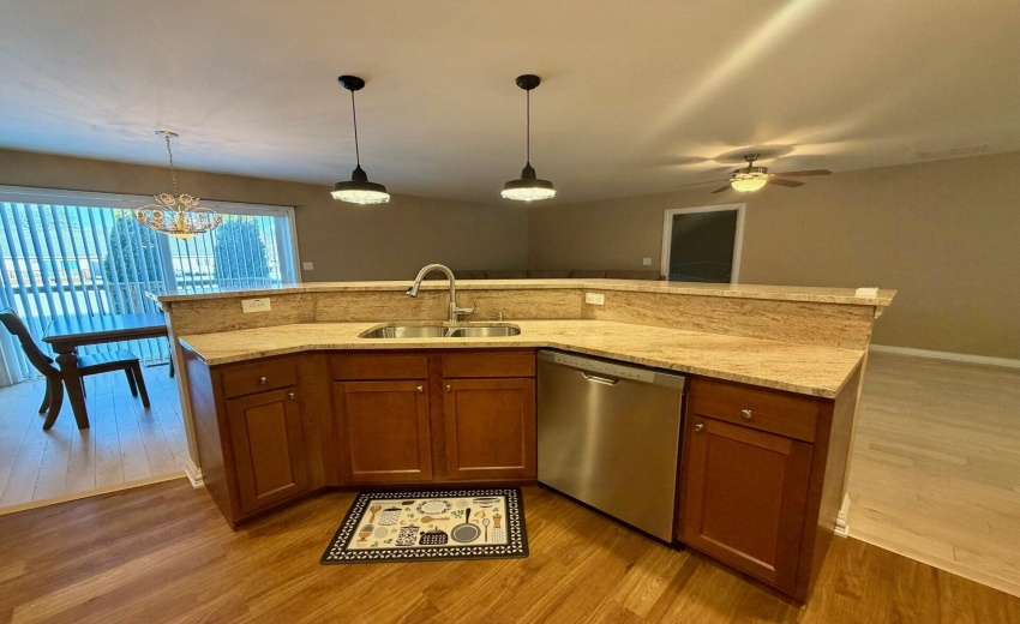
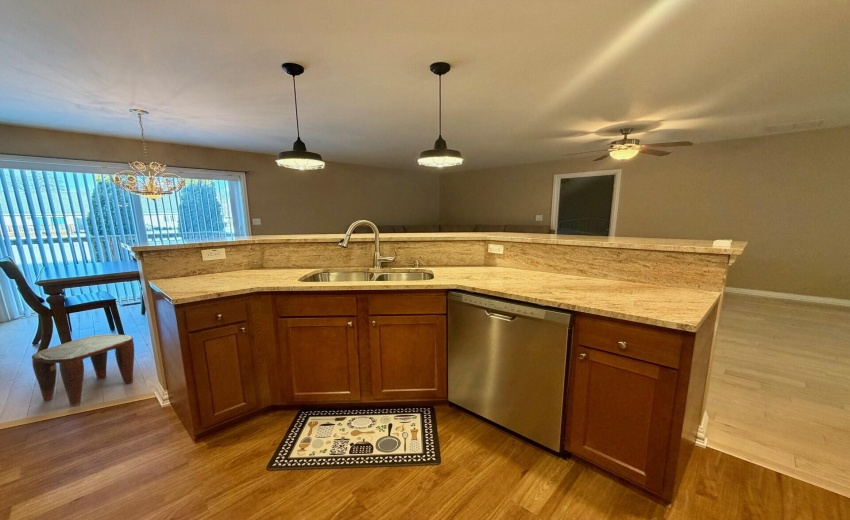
+ stool (93, 366)
